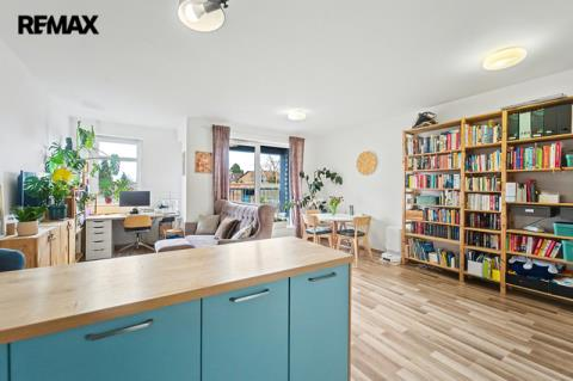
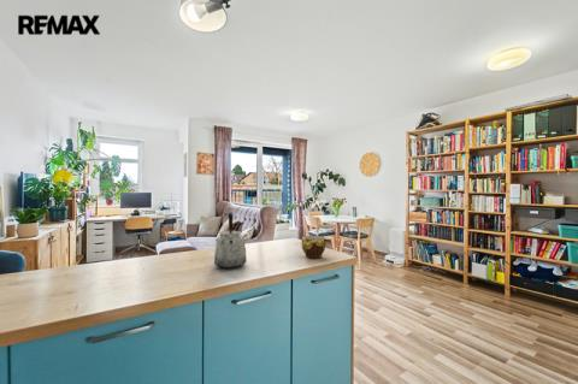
+ kettle (230, 240)
+ cup (313, 246)
